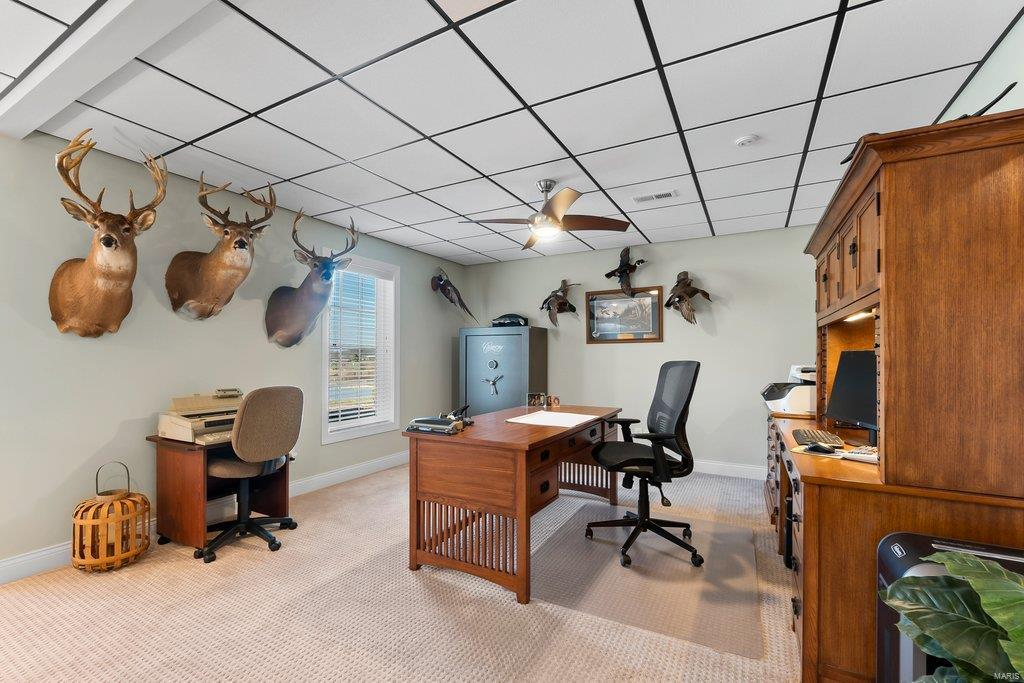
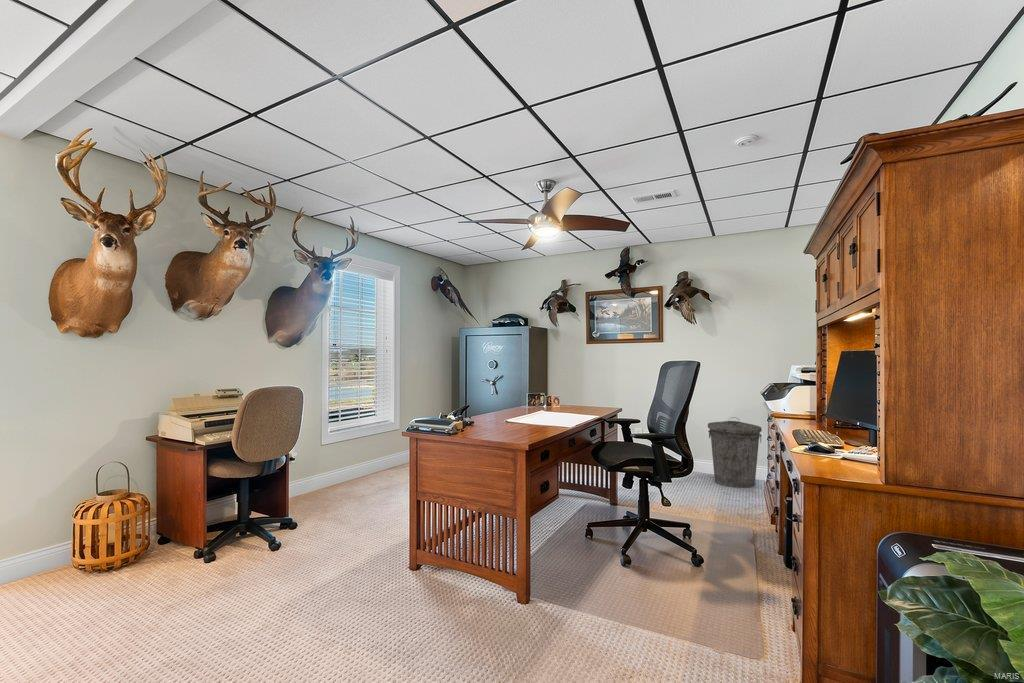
+ trash can (734, 450)
